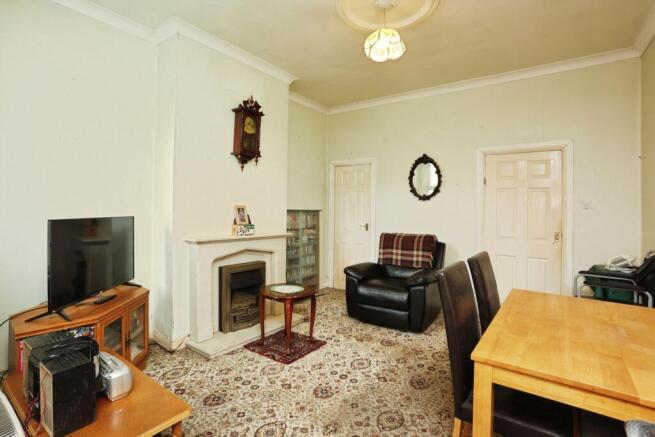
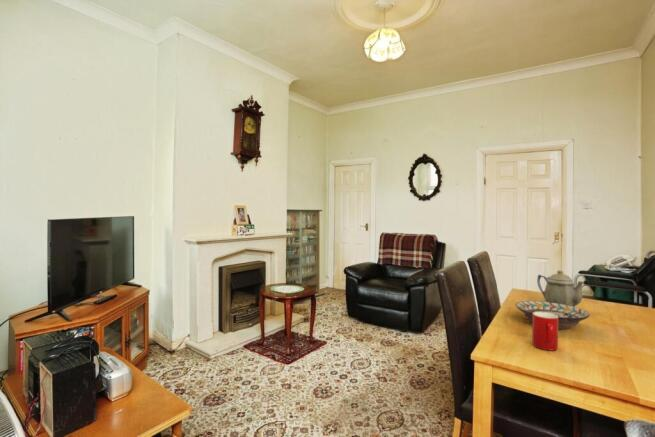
+ cup (544, 332)
+ decorative bowl (550, 313)
+ teapot (559, 289)
